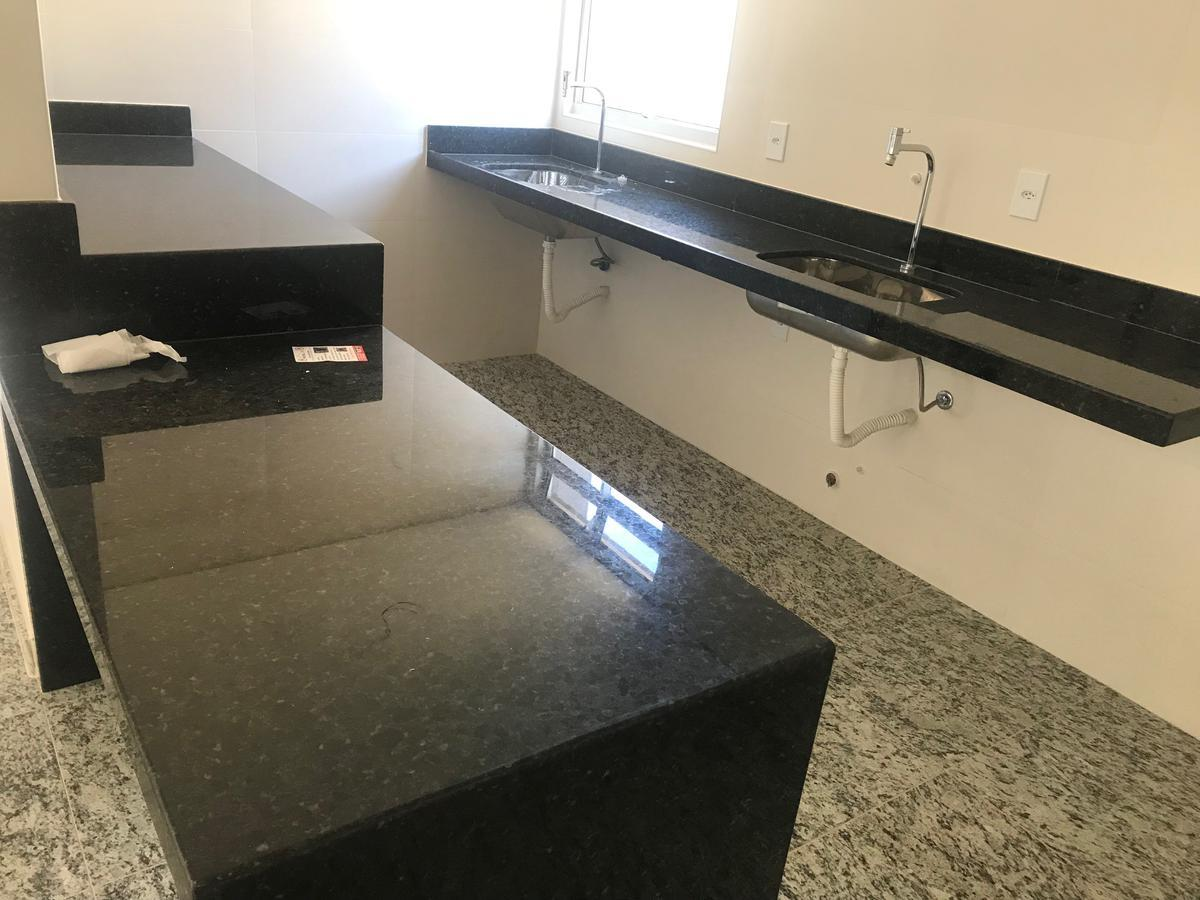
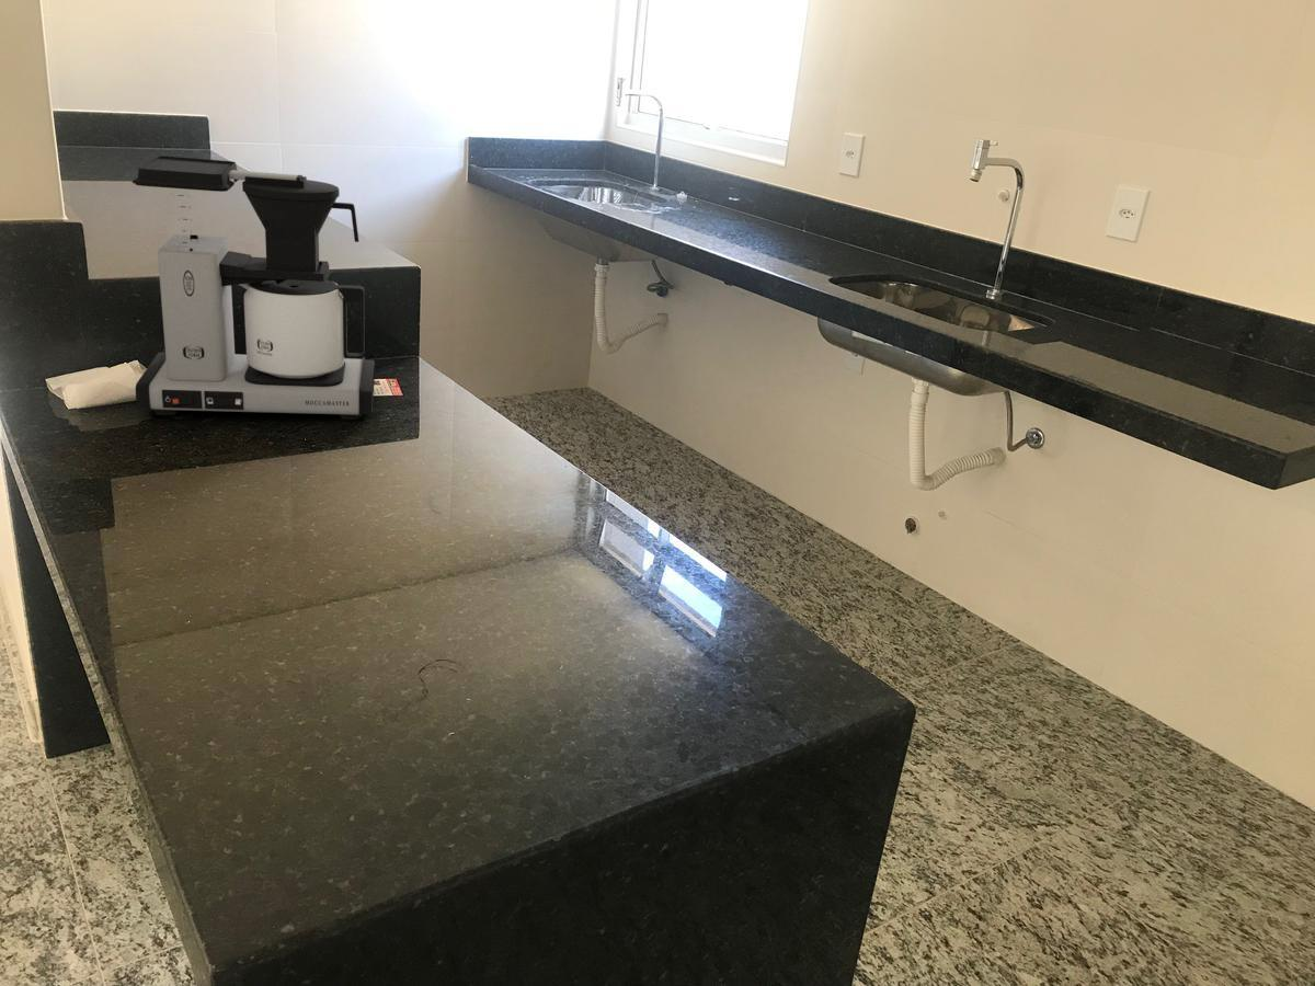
+ coffee maker (260, 290)
